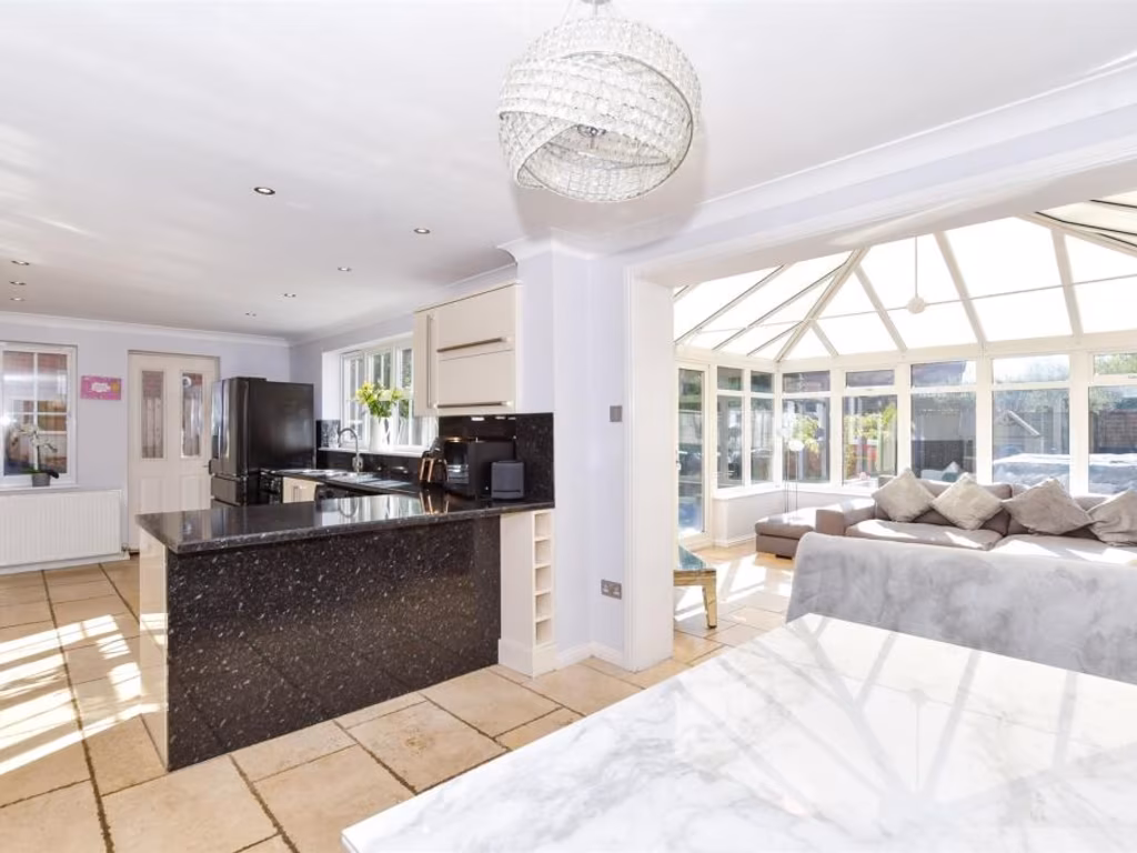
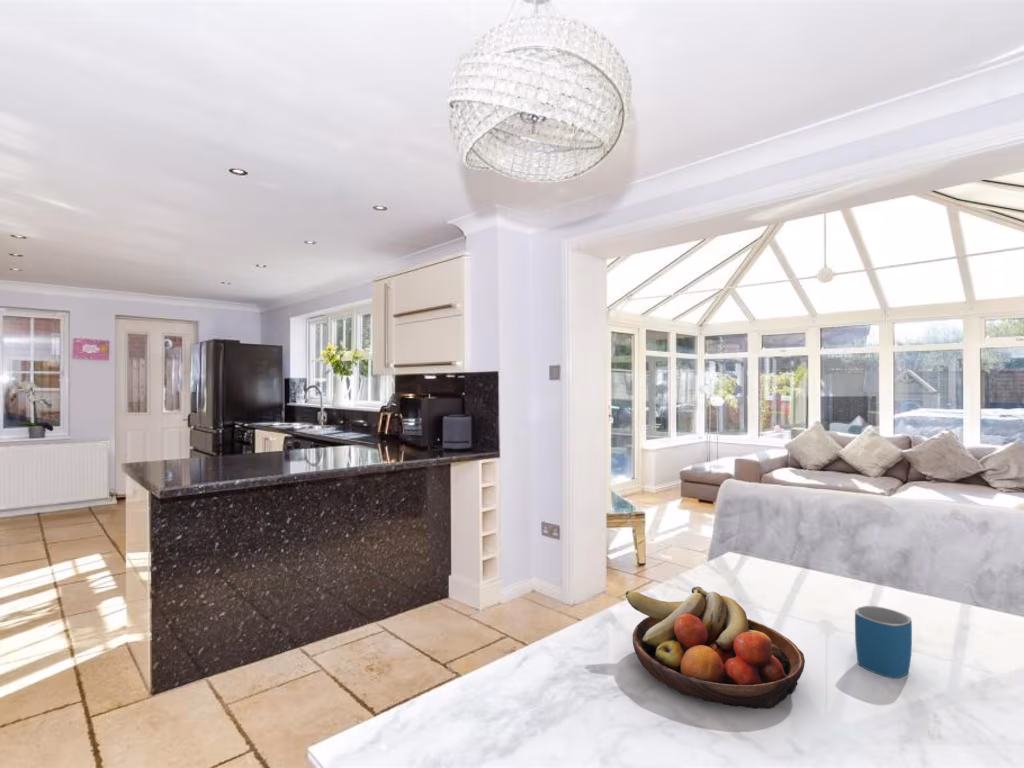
+ mug (887, 638)
+ fruit bowl (712, 636)
